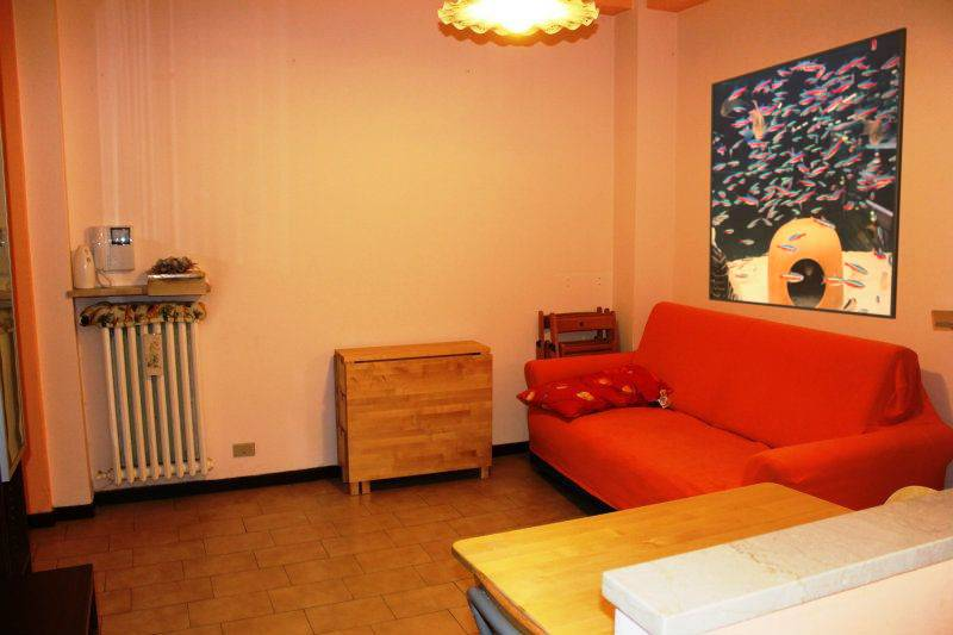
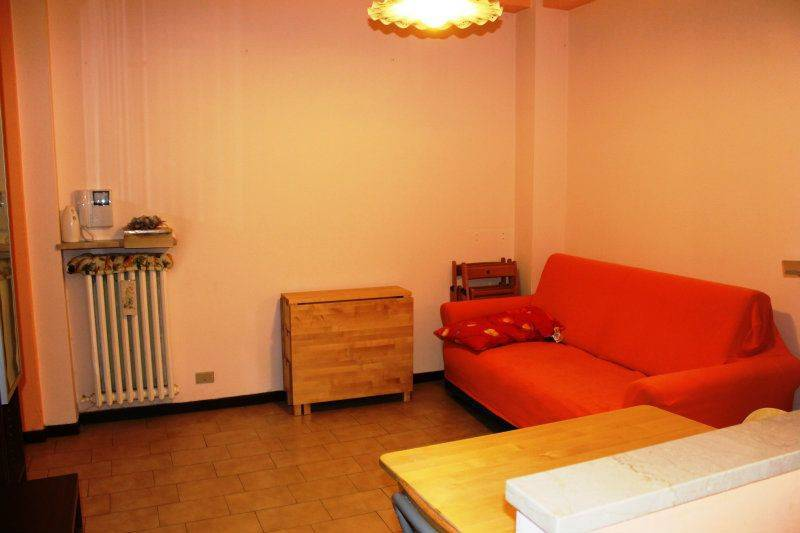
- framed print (791, 186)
